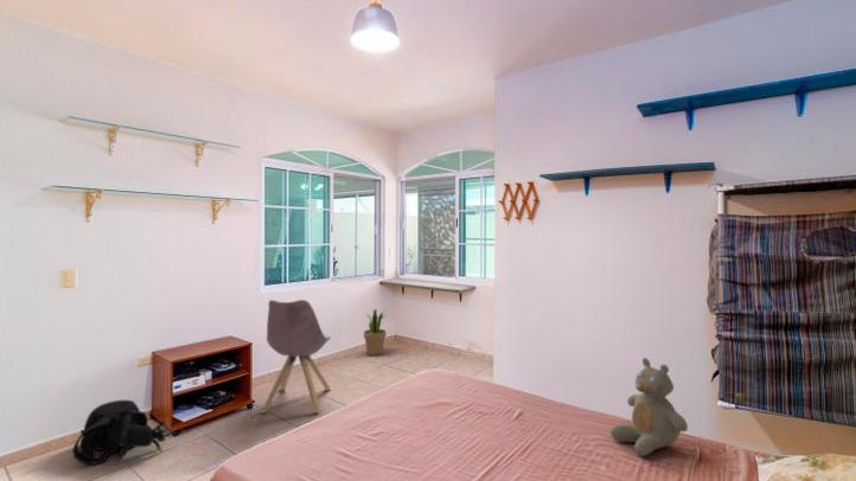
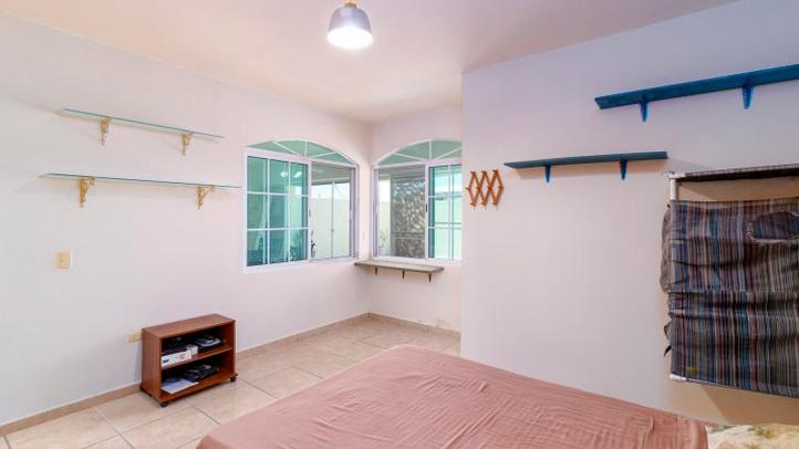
- chair (296, 348)
- potted plant (376, 331)
- teddy bear (645, 403)
- tactical helmet (119, 430)
